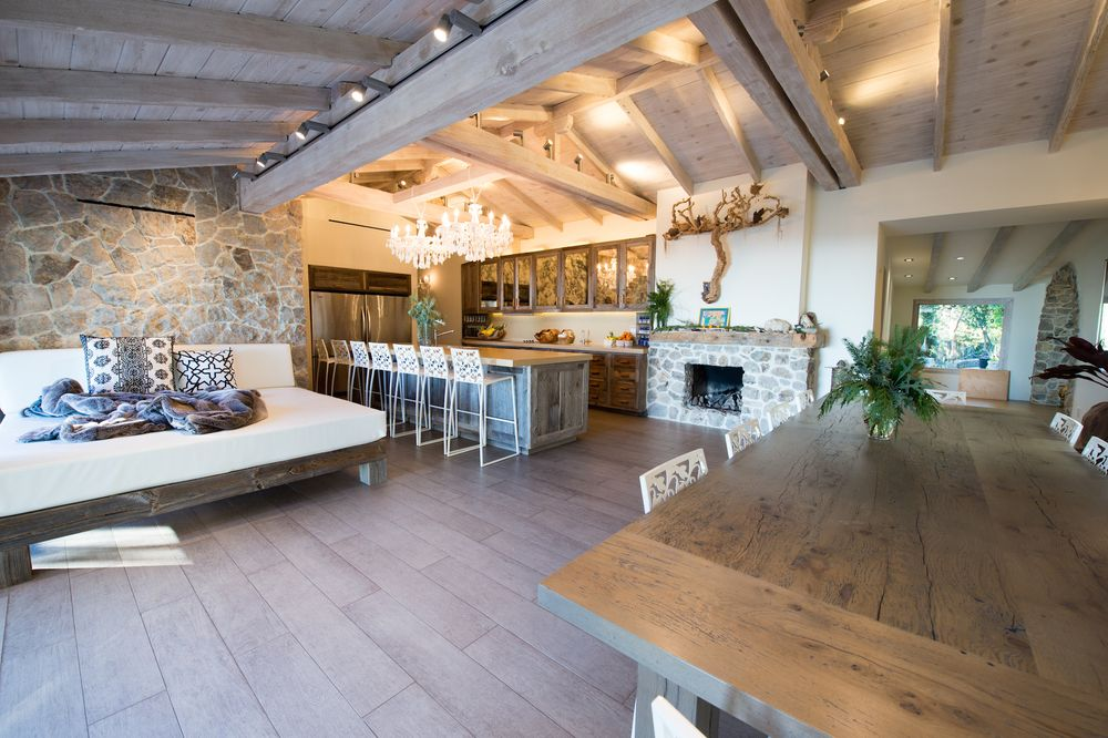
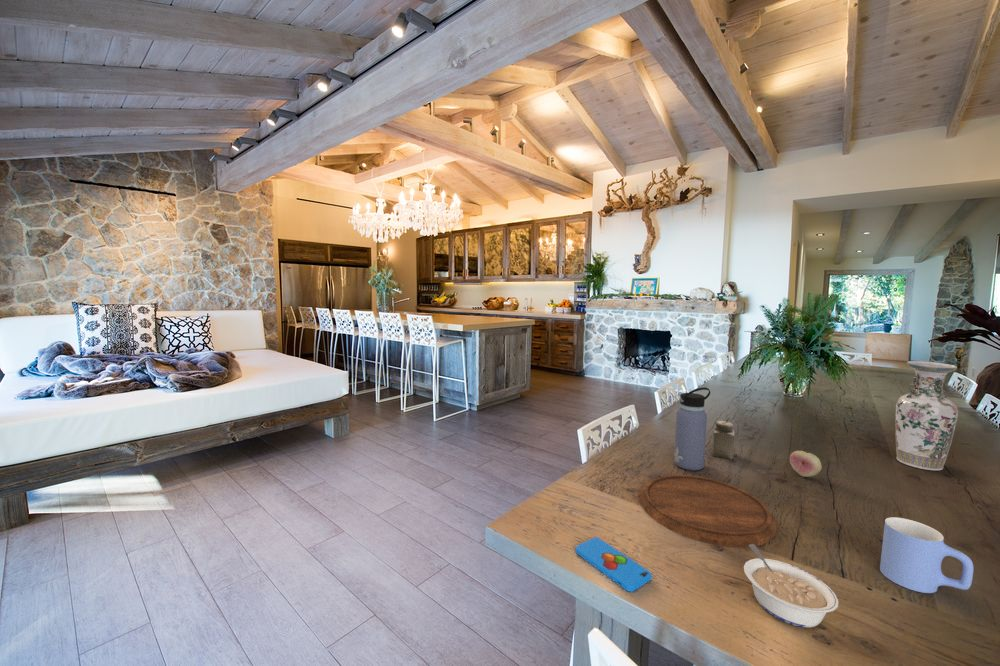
+ mug (923, 559)
+ water bottle (691, 425)
+ smartphone (611, 562)
+ legume (783, 590)
+ salt shaker (723, 438)
+ fruit (804, 464)
+ vase (925, 414)
+ cutting board (703, 504)
